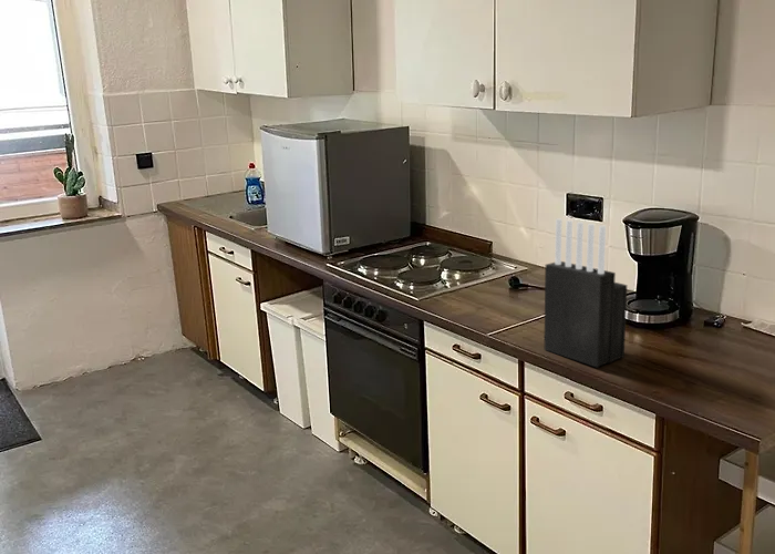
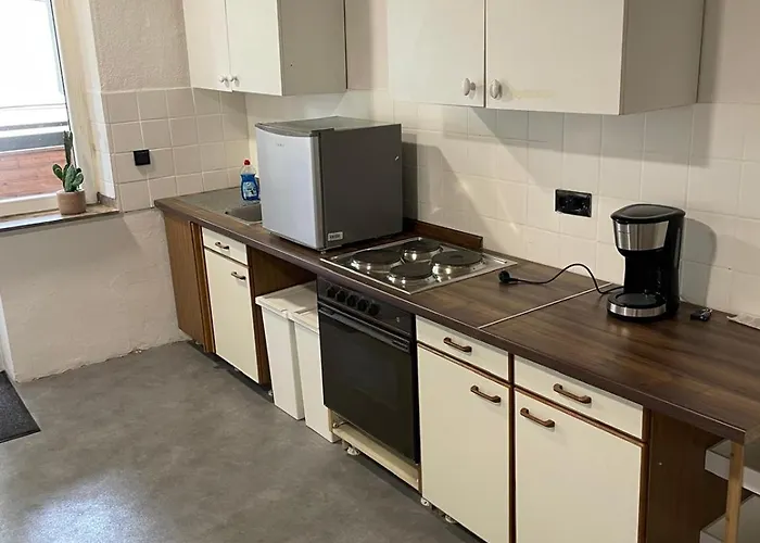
- knife block (588, 288)
